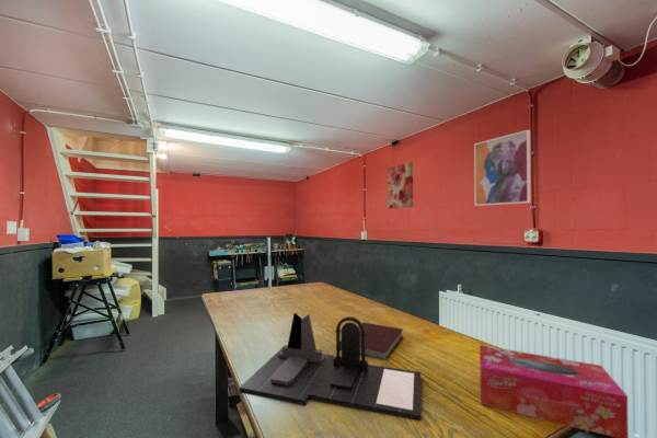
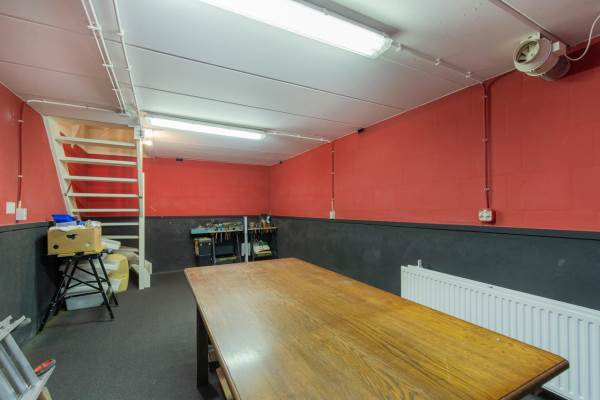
- notebook (372, 338)
- tissue box (541, 384)
- wall art (399, 186)
- wall art (499, 171)
- desk organizer (336, 353)
